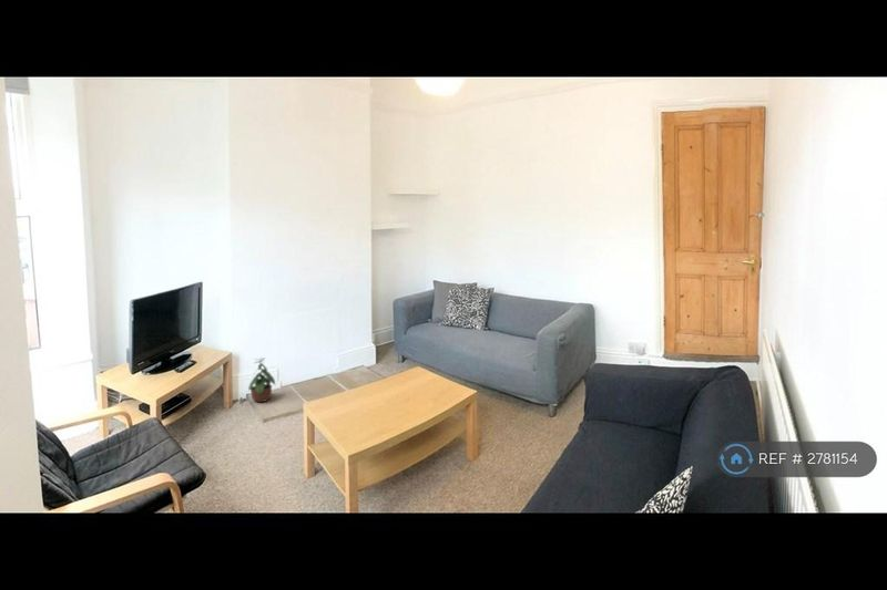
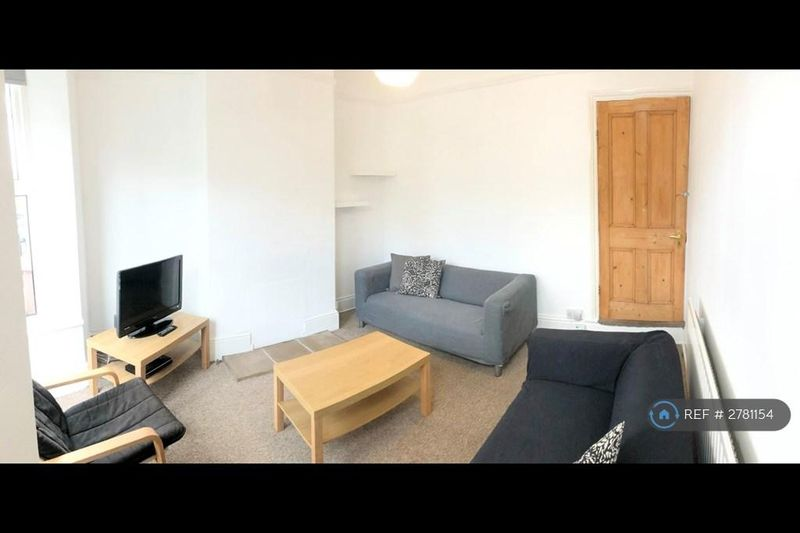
- potted plant (262, 377)
